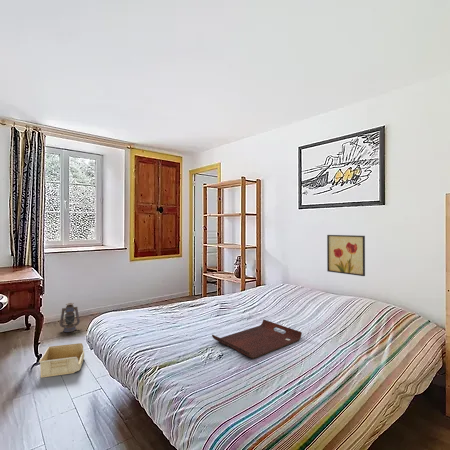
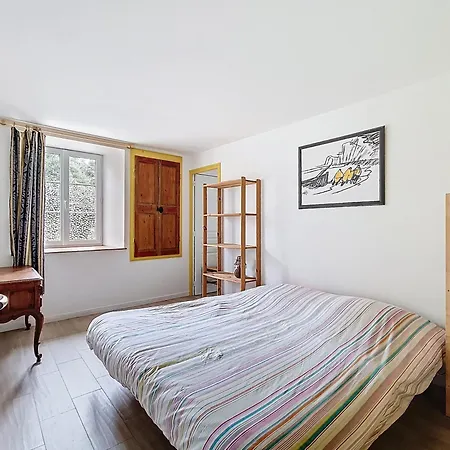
- storage bin (63, 359)
- serving tray (257, 337)
- wall art (345, 254)
- lantern (69, 316)
